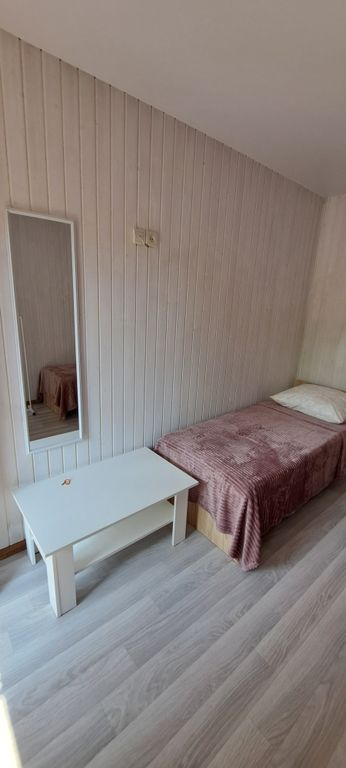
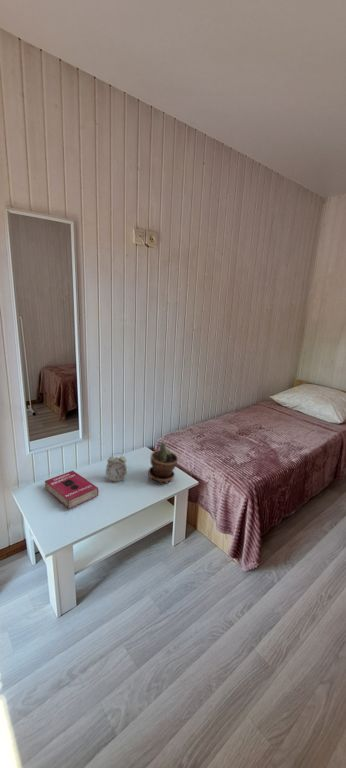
+ book (71, 488)
+ potted plant (163, 458)
+ alarm clock (116, 466)
